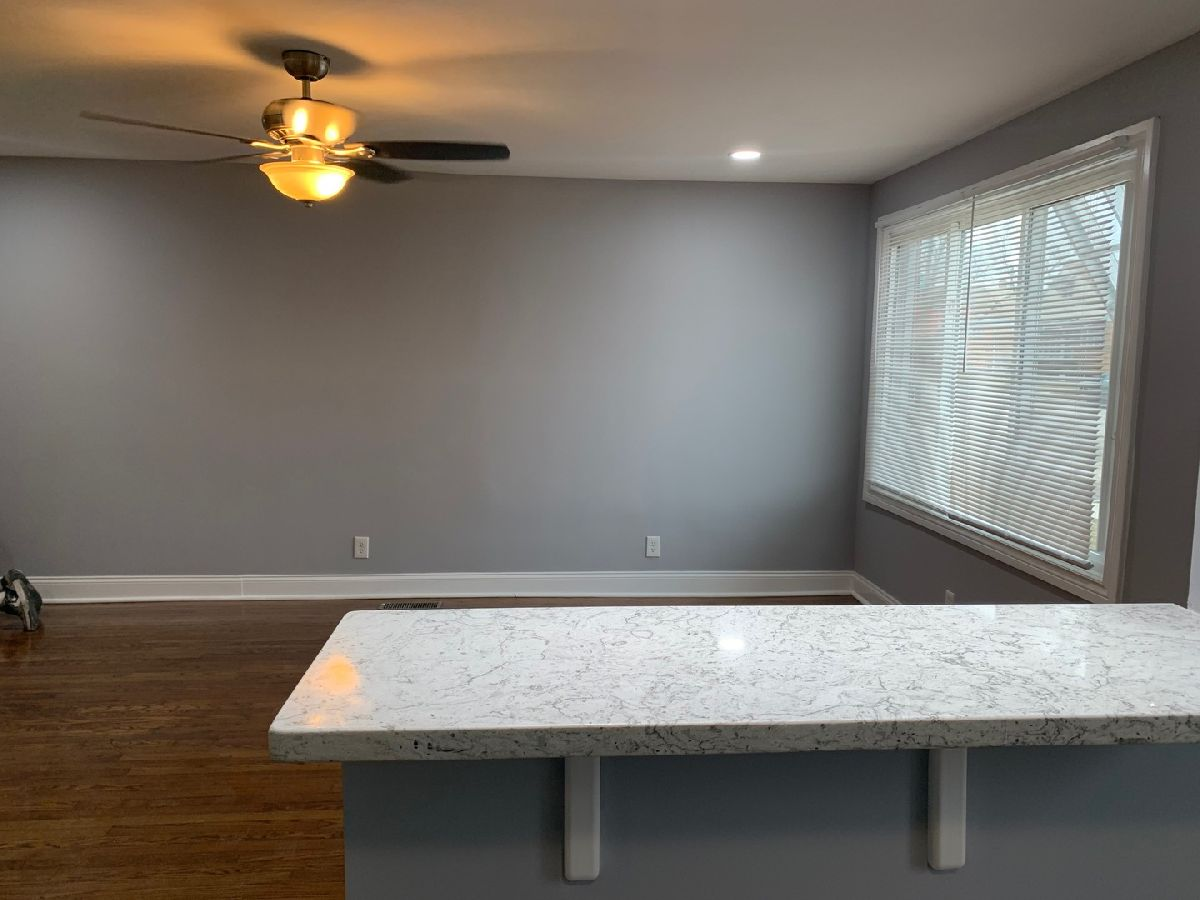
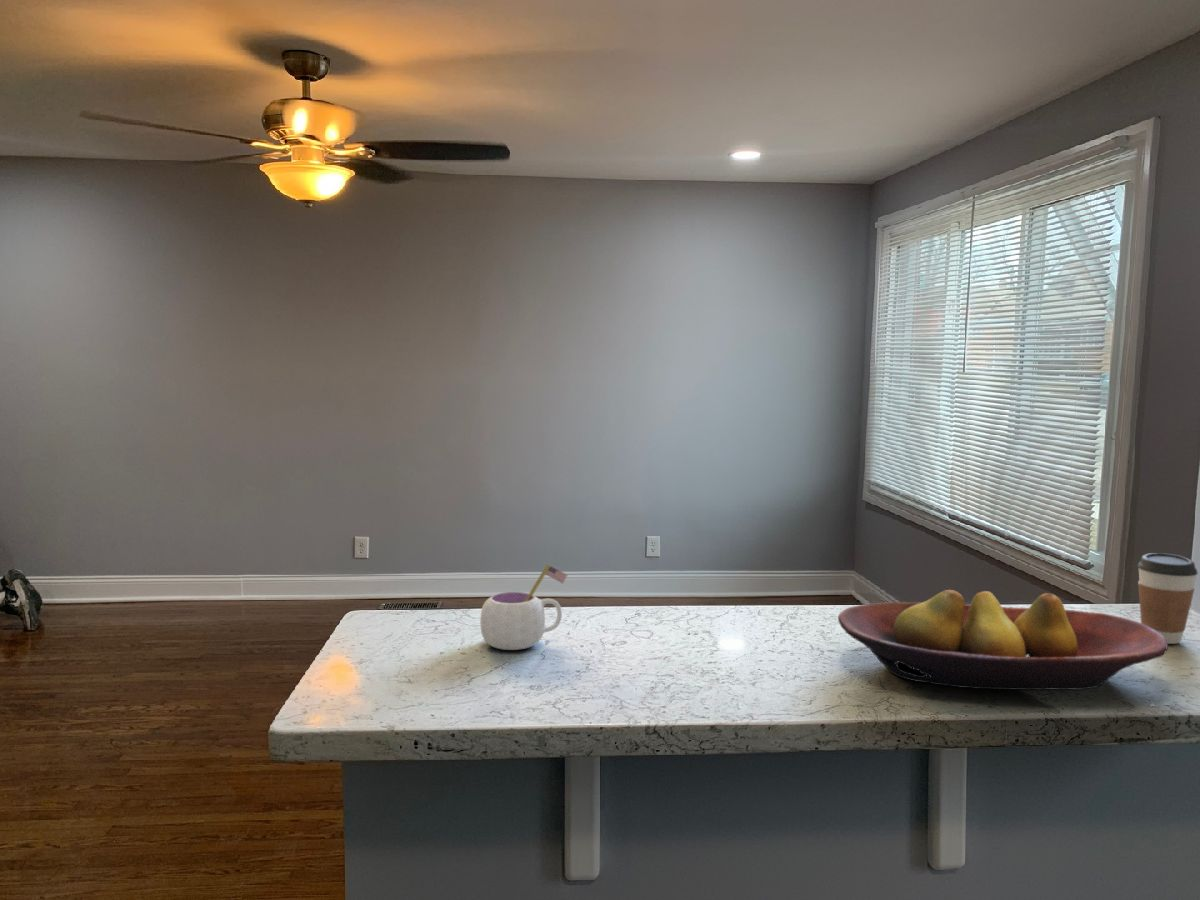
+ mug (524, 603)
+ fruit bowl (996, 631)
+ coffee cup (1164, 598)
